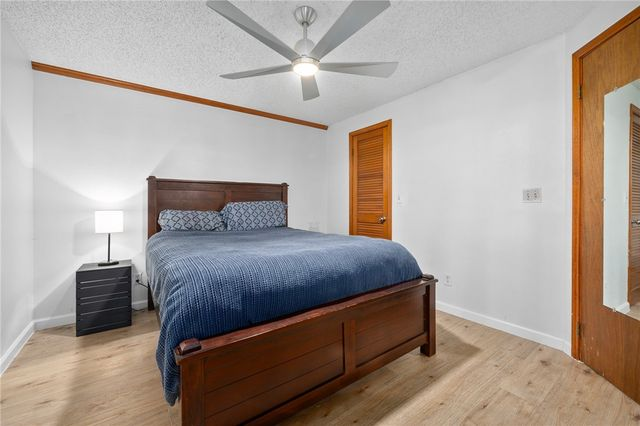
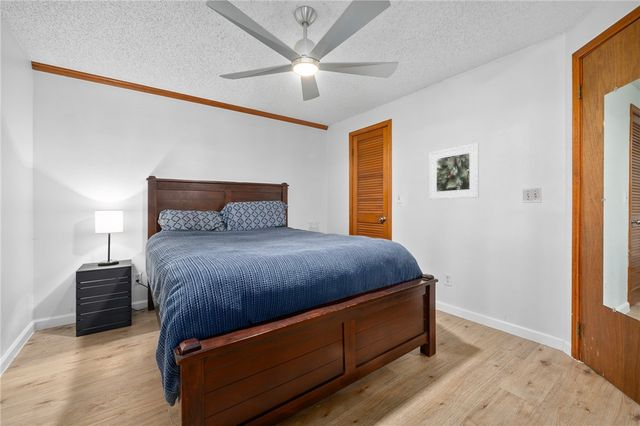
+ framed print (452, 173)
